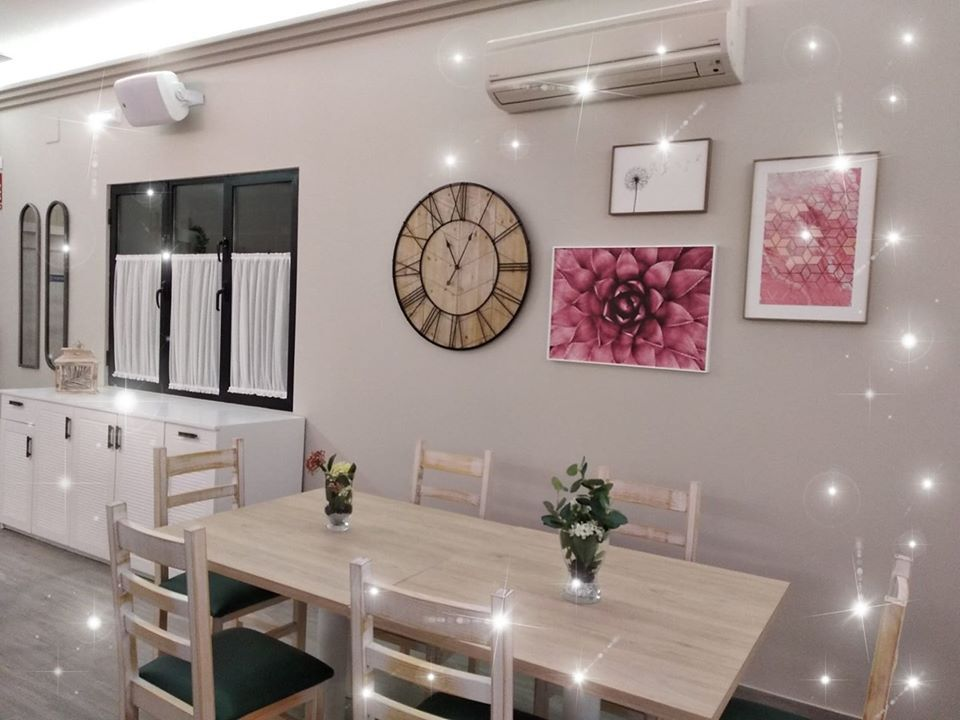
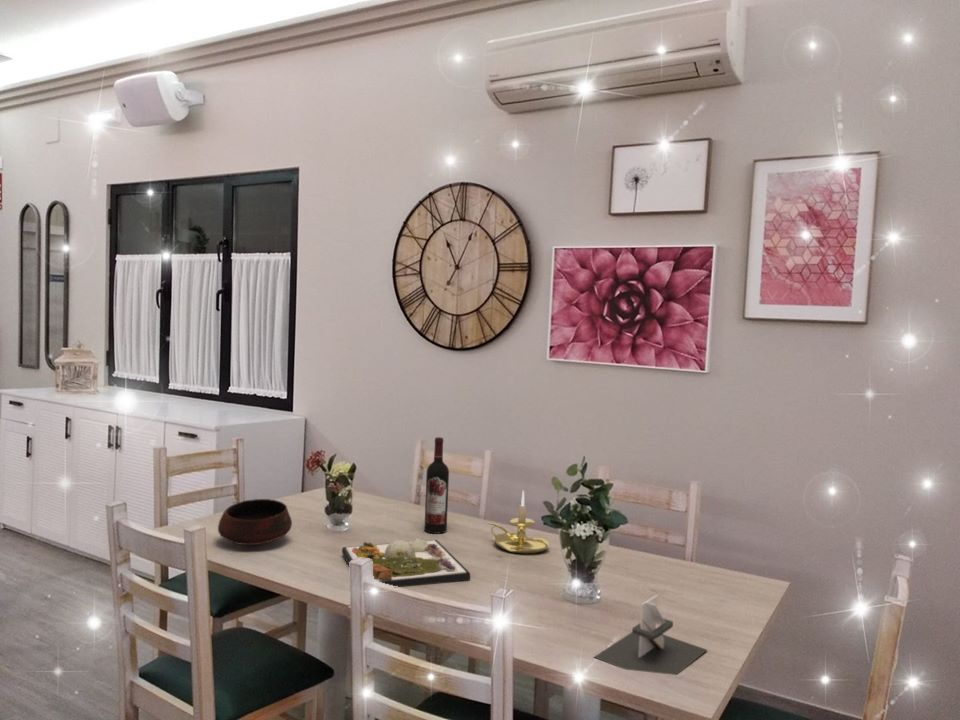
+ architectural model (653, 627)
+ dinner plate (403, 557)
+ candle holder (517, 518)
+ bowl (255, 523)
+ wine bottle (437, 484)
